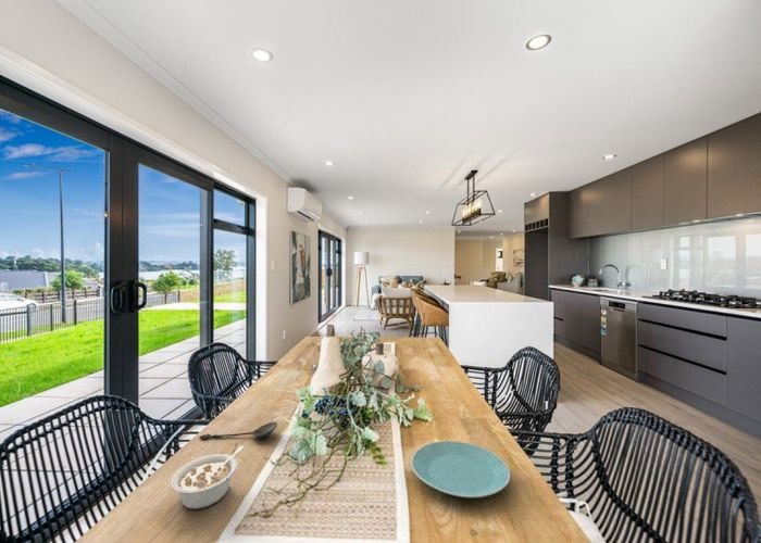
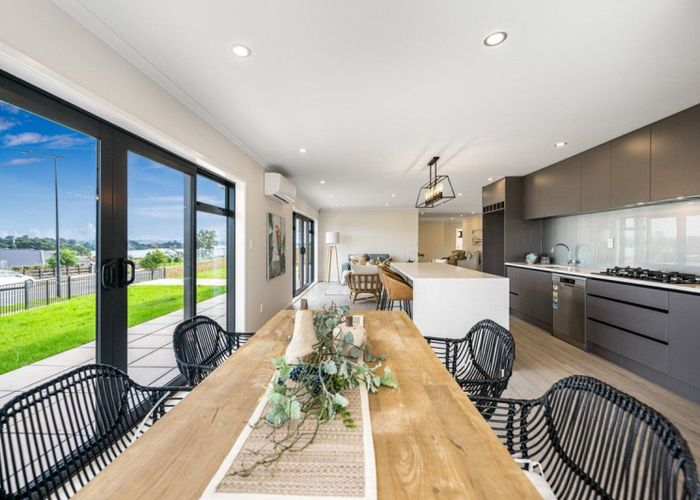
- spoon (237, 433)
- legume (207, 478)
- plate (459, 469)
